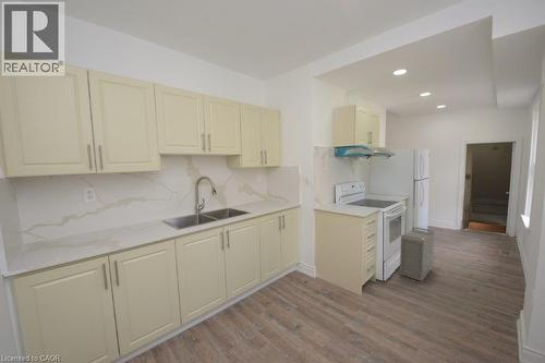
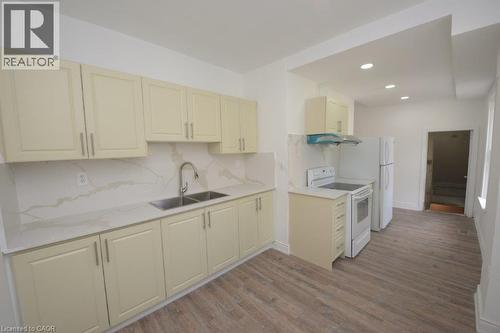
- storage bin (416, 253)
